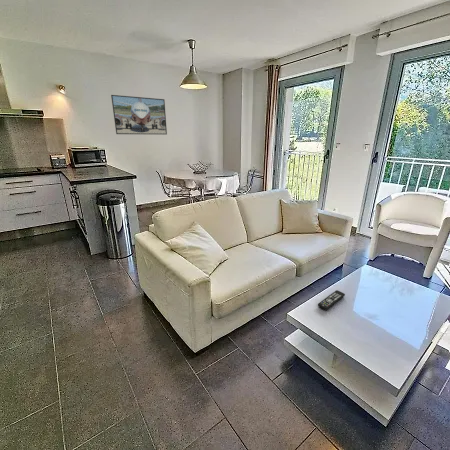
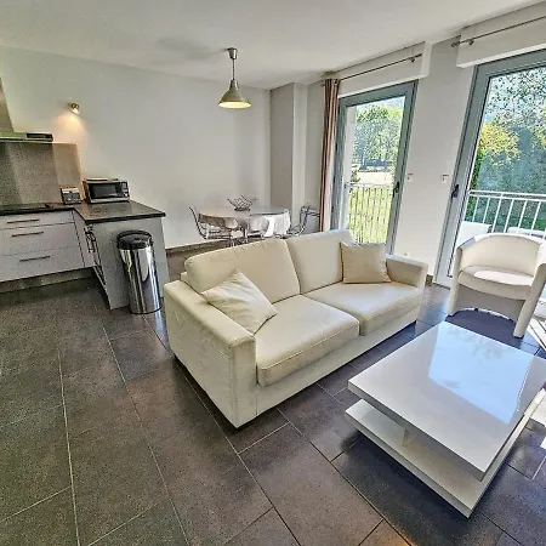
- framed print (141, 116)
- remote control (331, 300)
